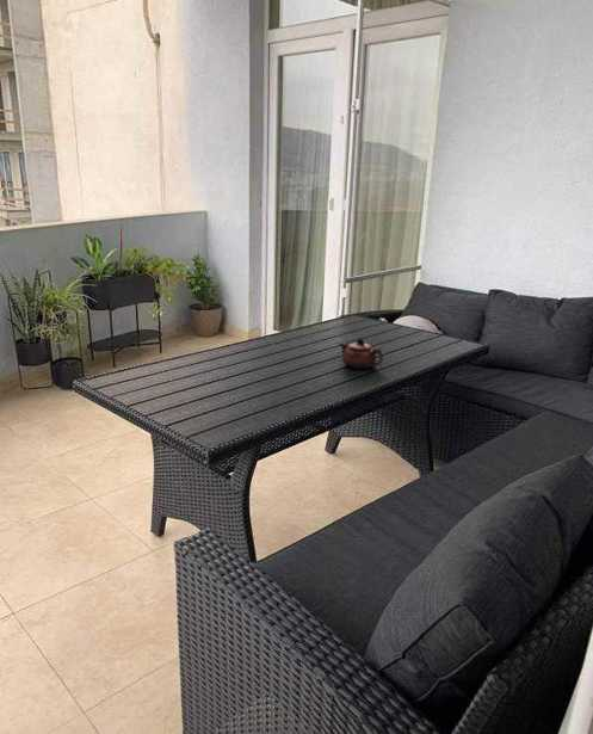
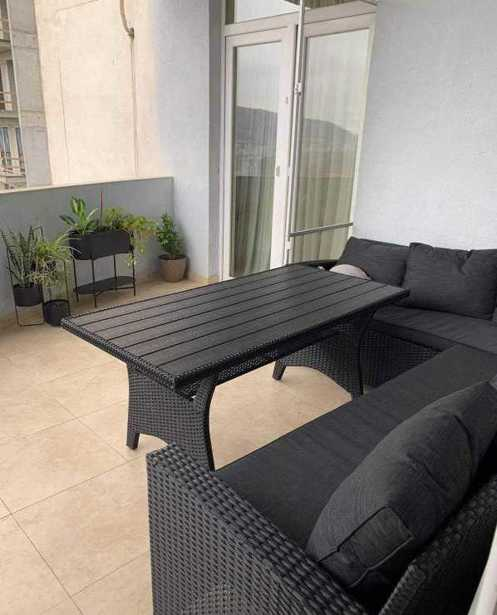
- teapot (360, 352)
